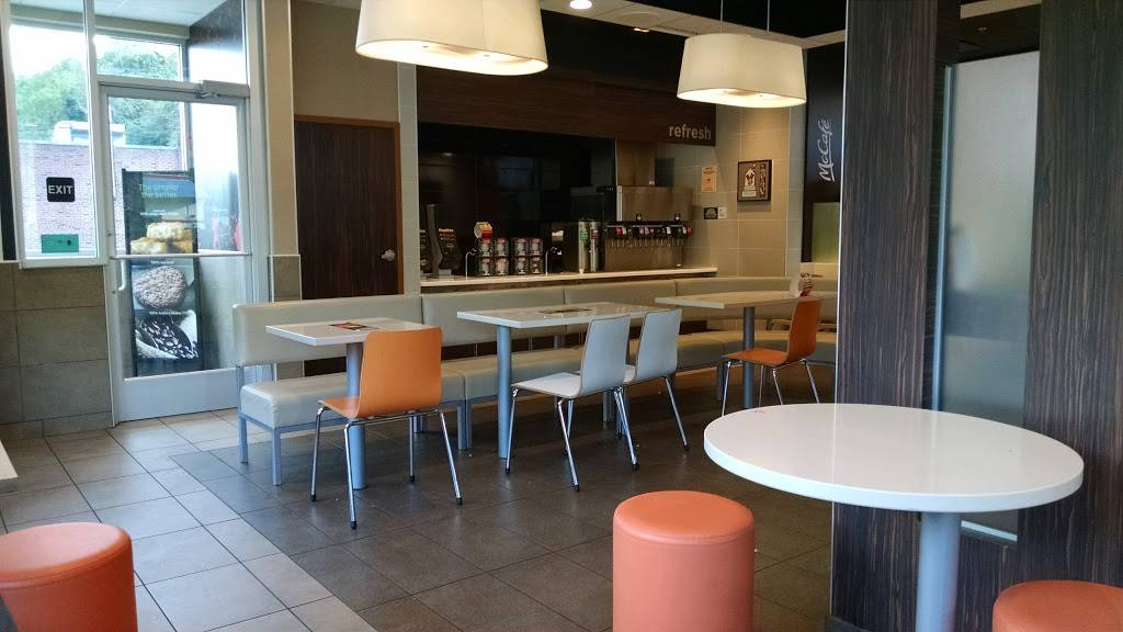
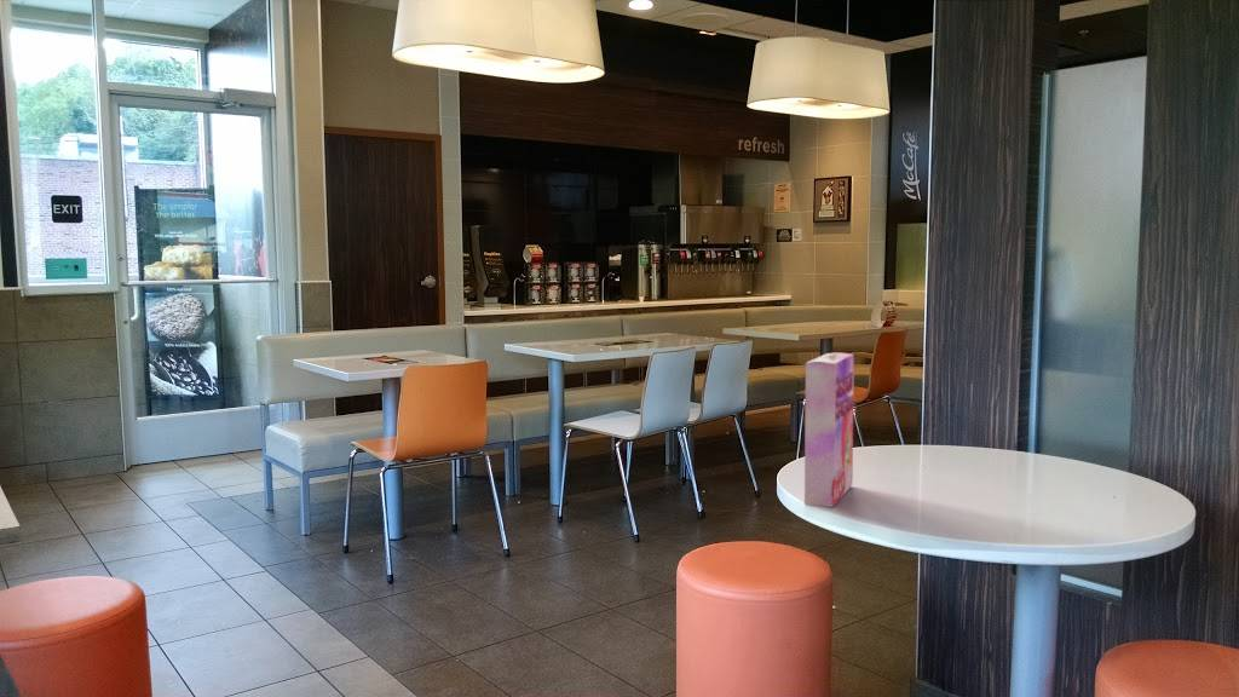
+ cereal box (830, 426)
